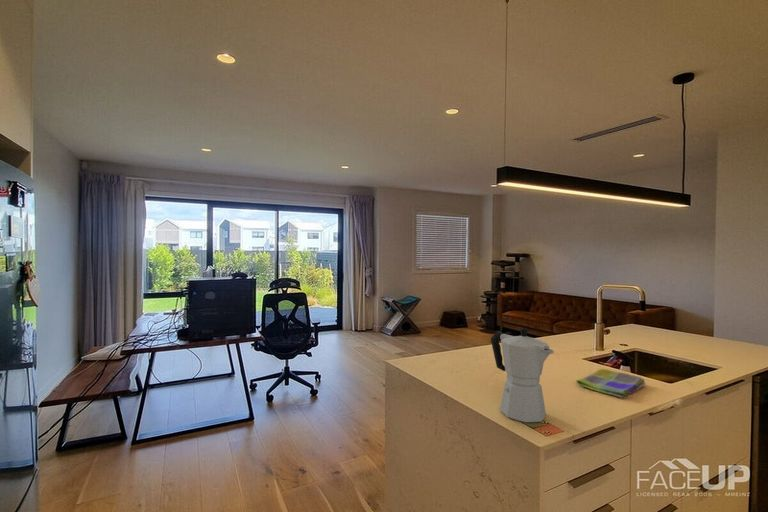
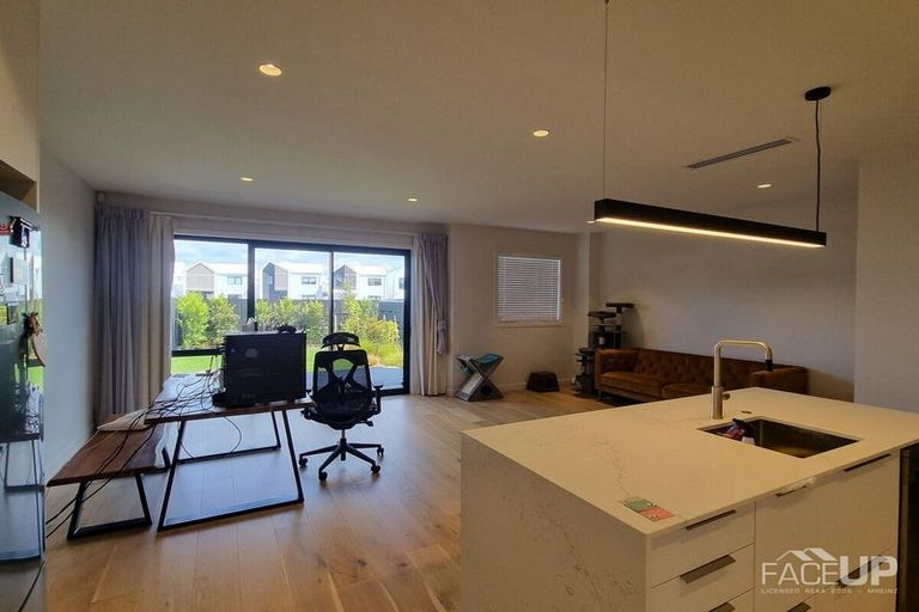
- dish towel (610, 381)
- moka pot (519, 369)
